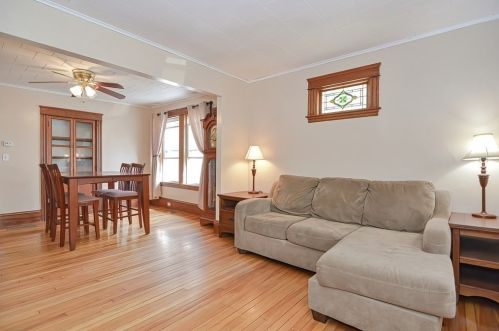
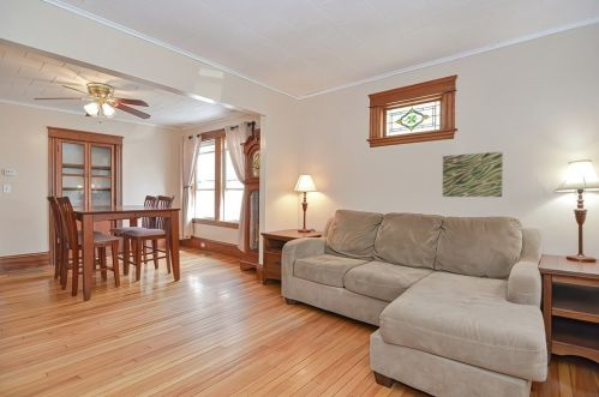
+ wall art (471, 175)
